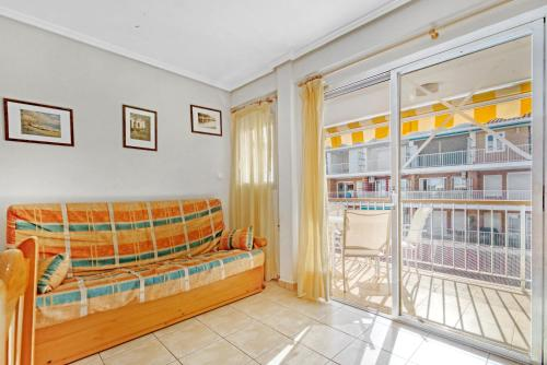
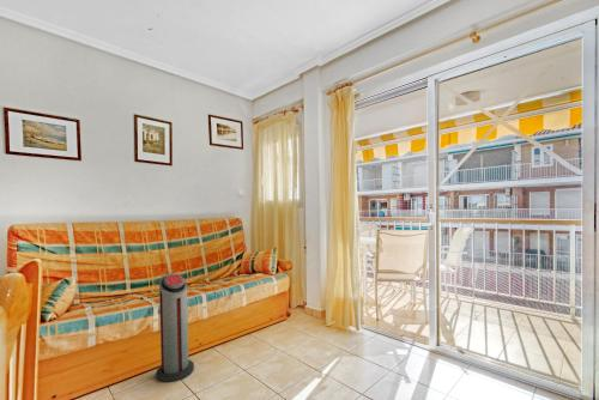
+ air purifier (174, 323)
